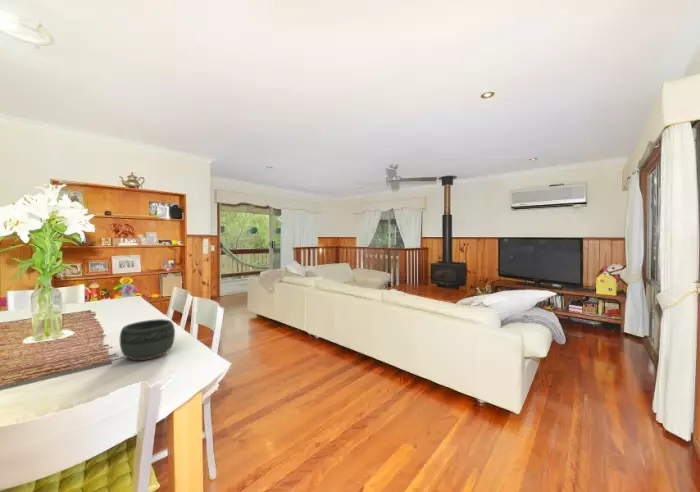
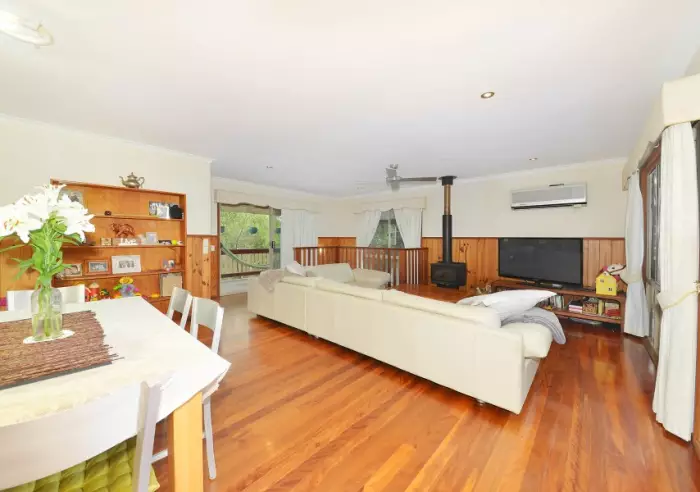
- bowl (148, 339)
